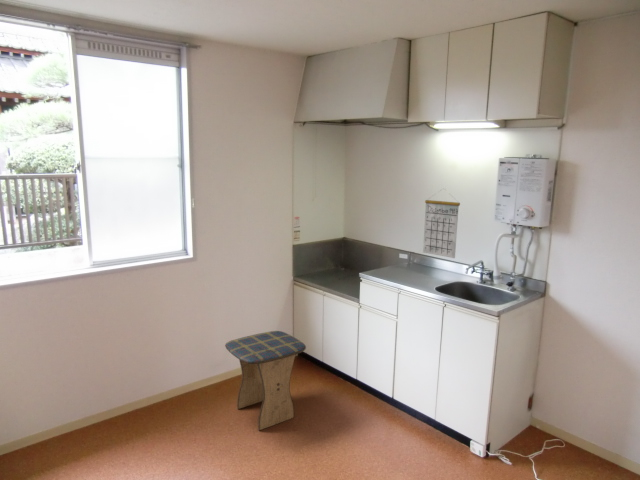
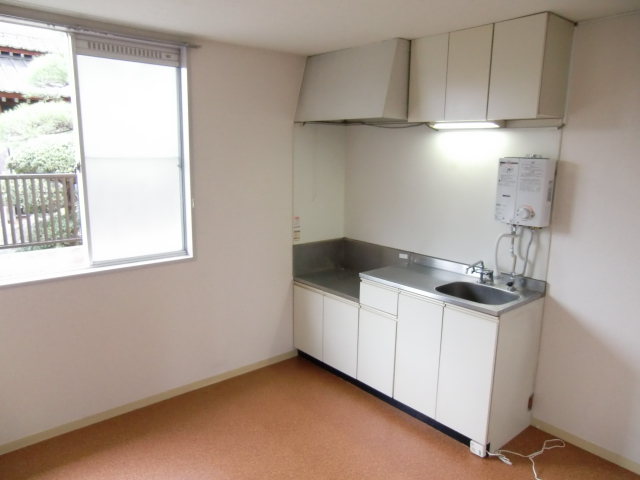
- calendar (440, 222)
- stool (265, 378)
